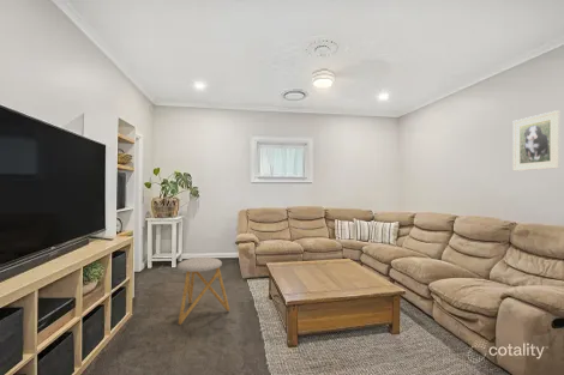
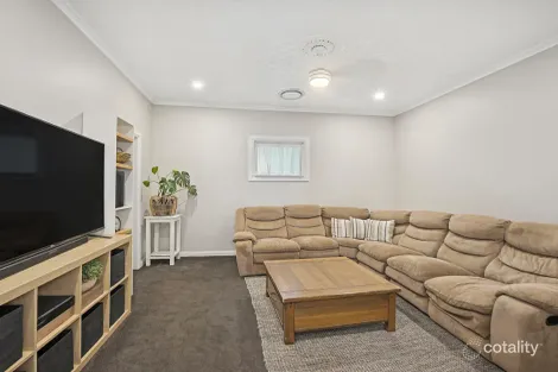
- stool (203, 289)
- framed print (534, 143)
